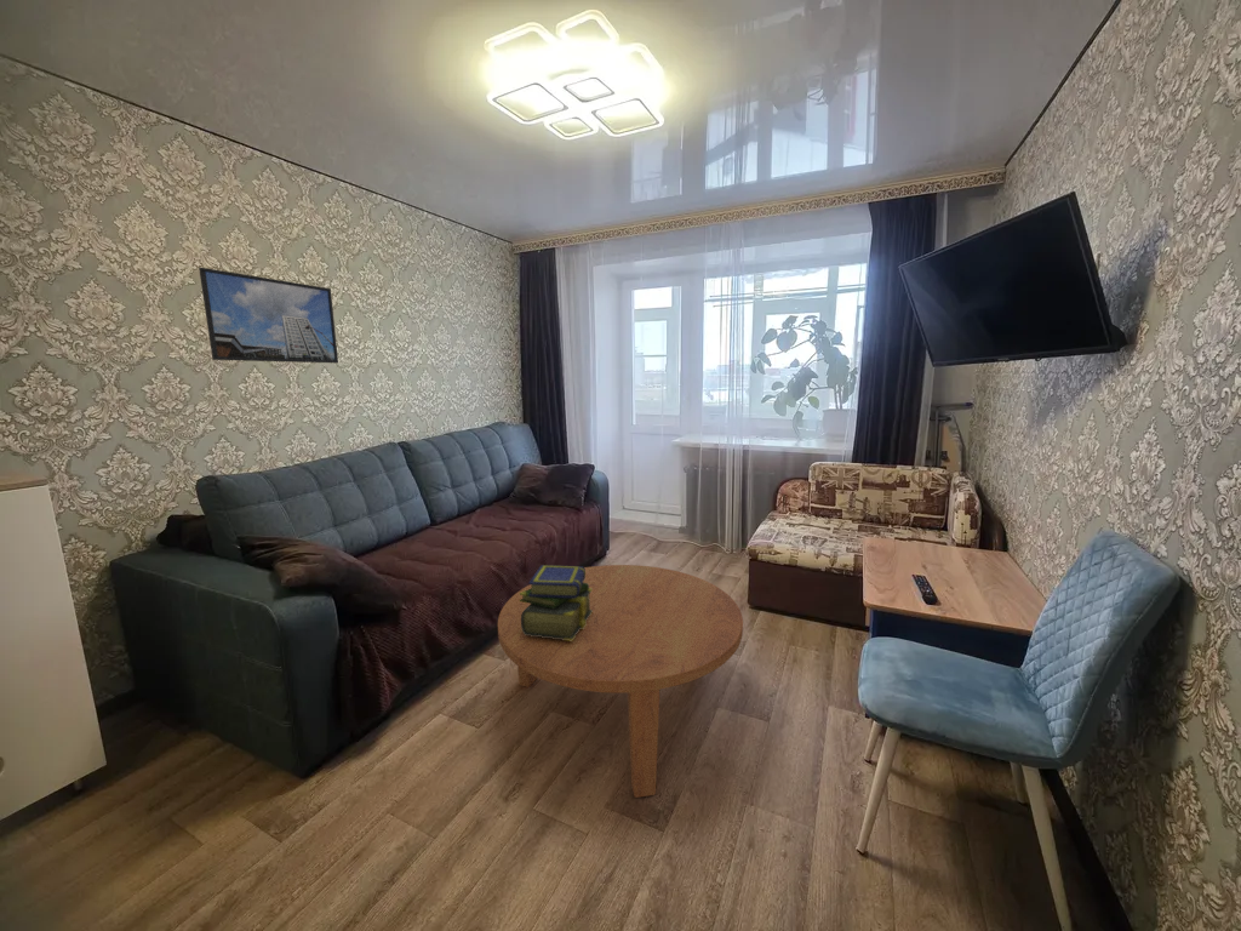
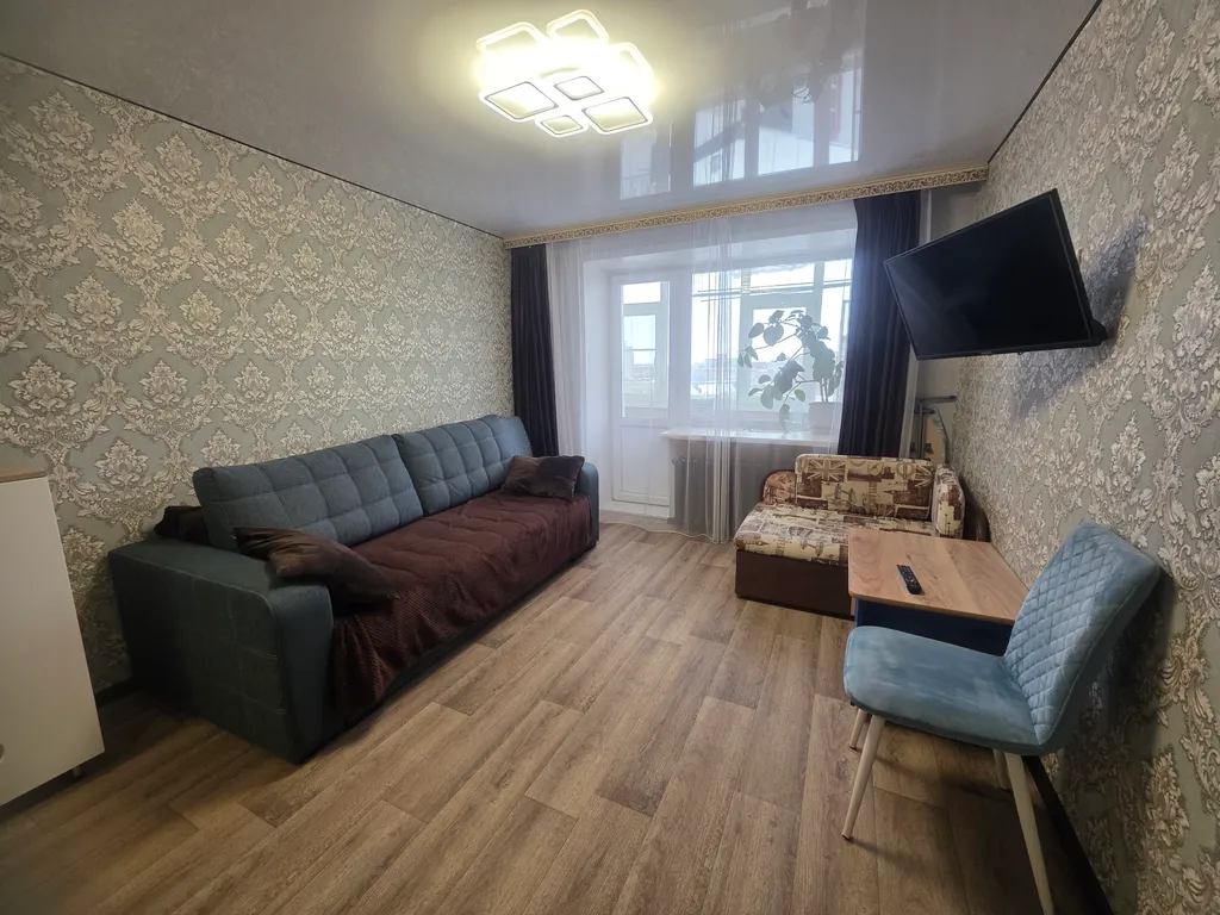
- coffee table (620, 657)
- stack of books (556, 596)
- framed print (276, 320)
